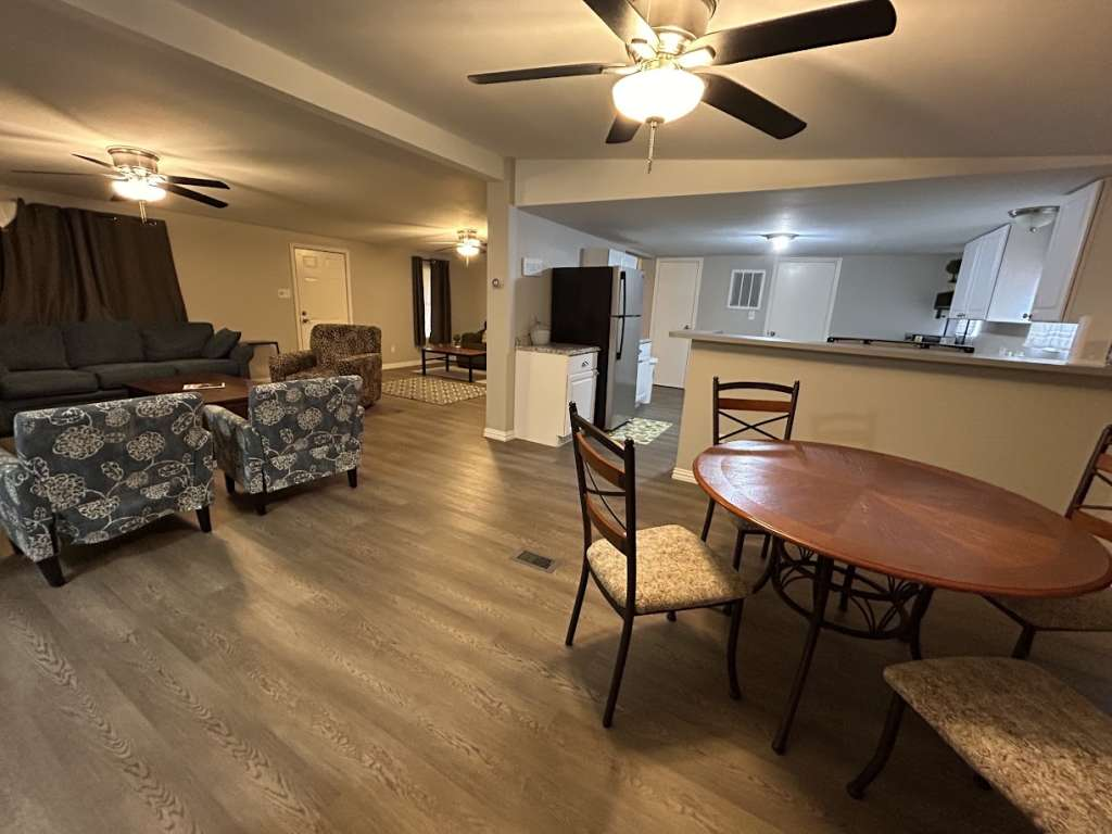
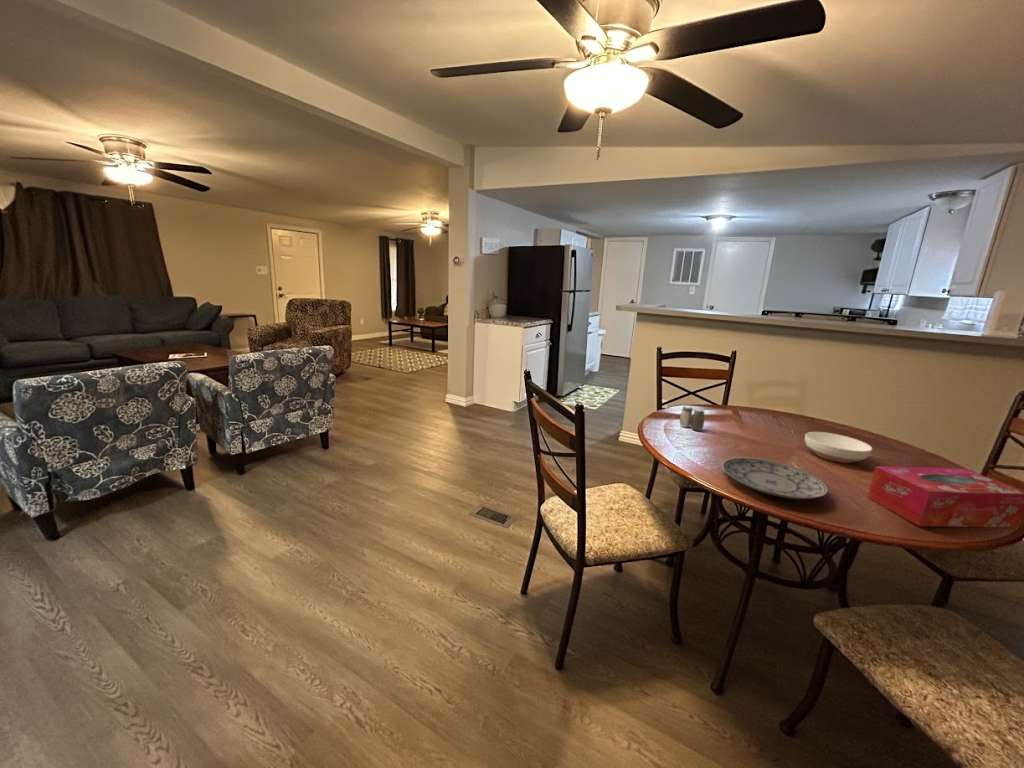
+ tissue box (943, 495)
+ salt and pepper shaker (692, 418)
+ plate (771, 479)
+ bowl (835, 448)
